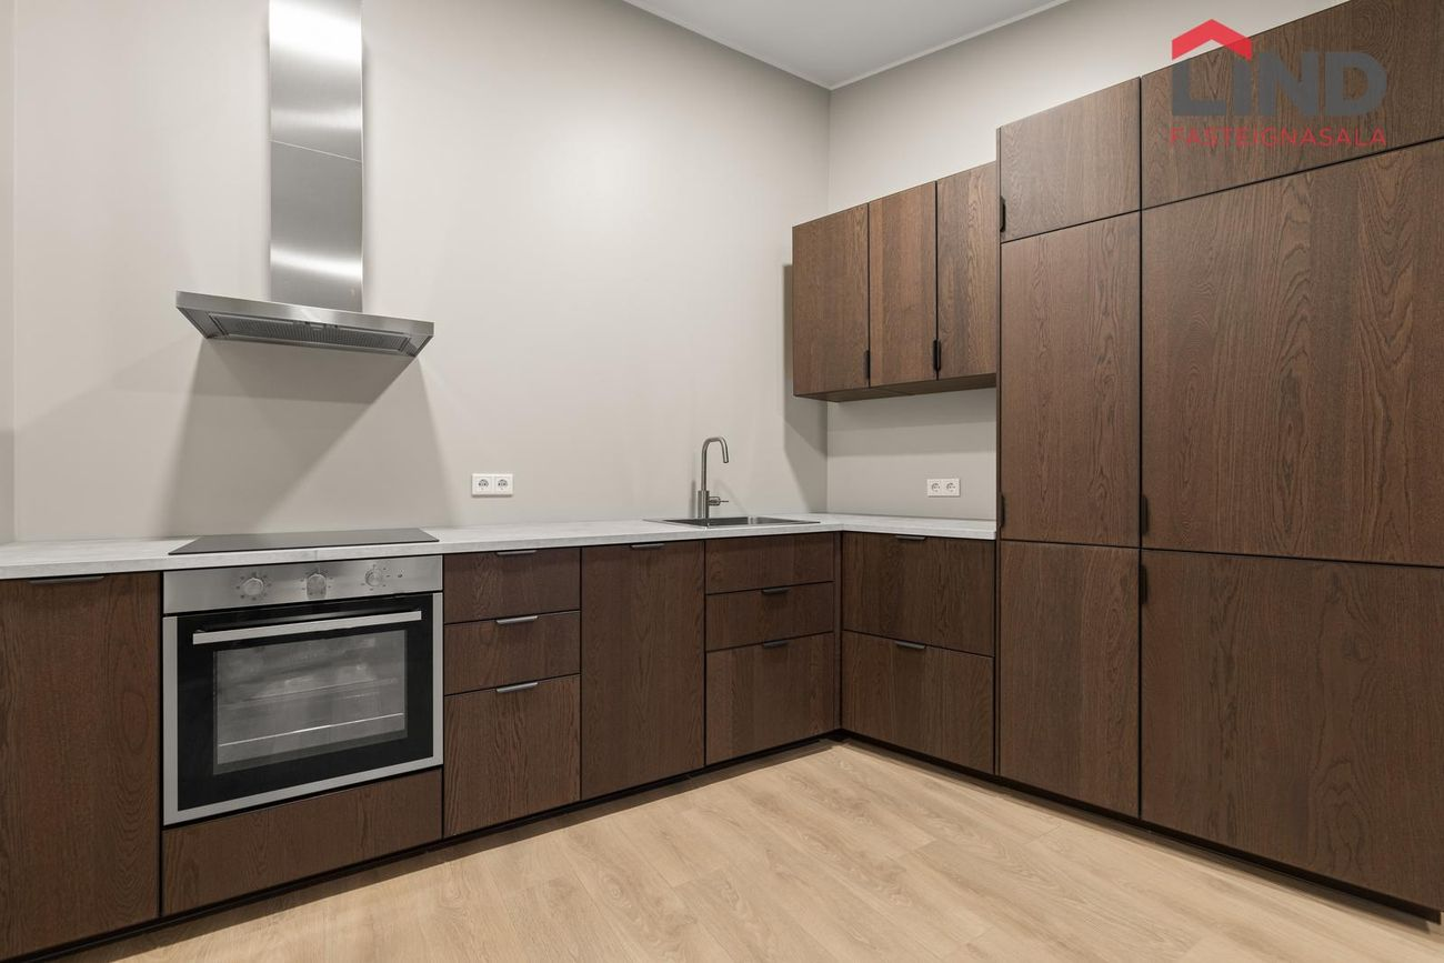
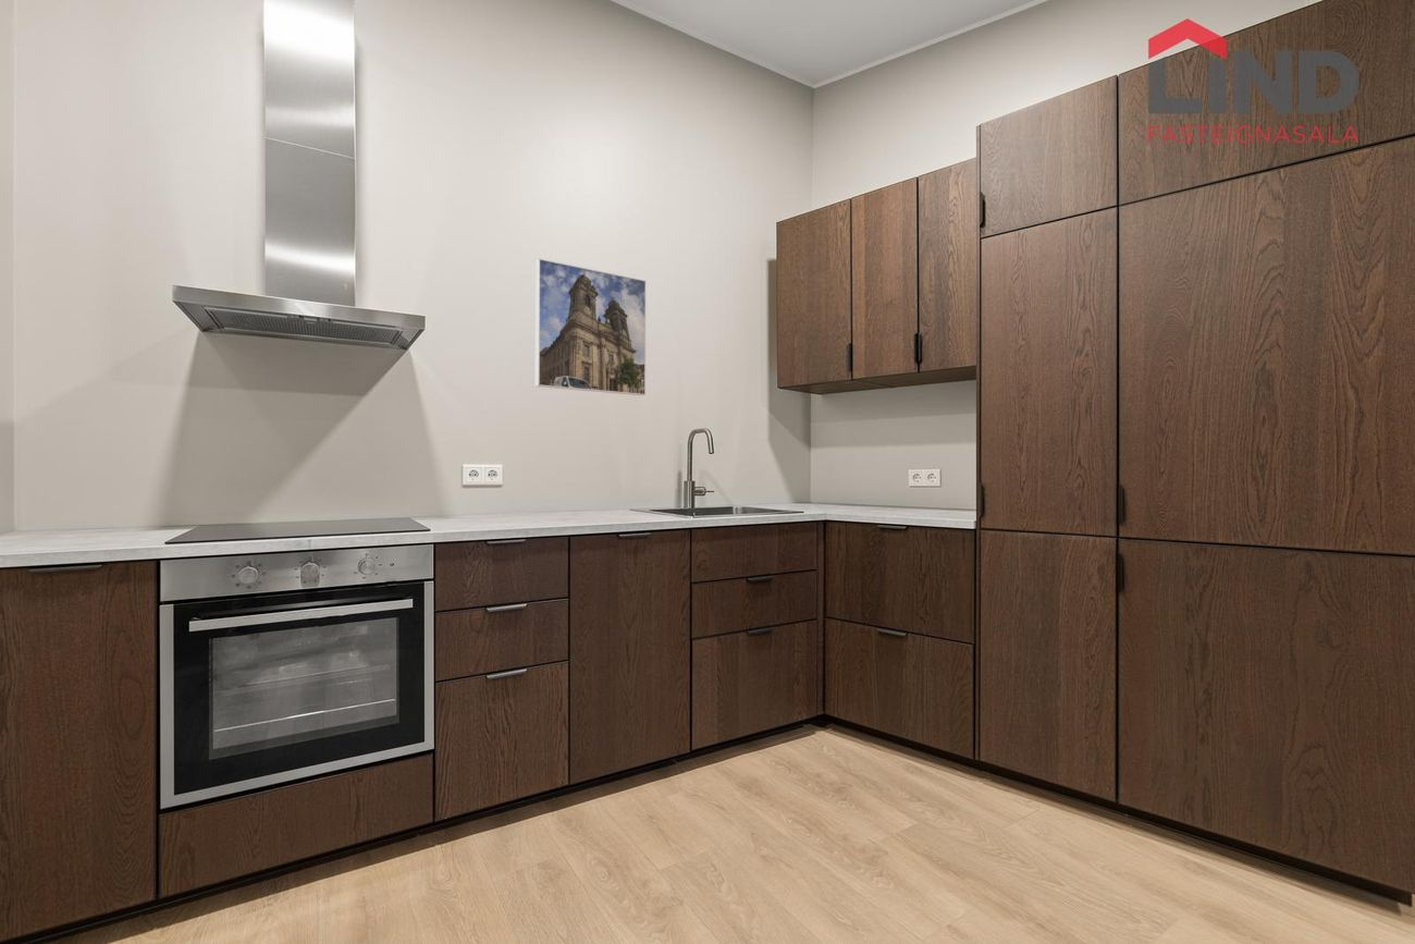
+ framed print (593, 330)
